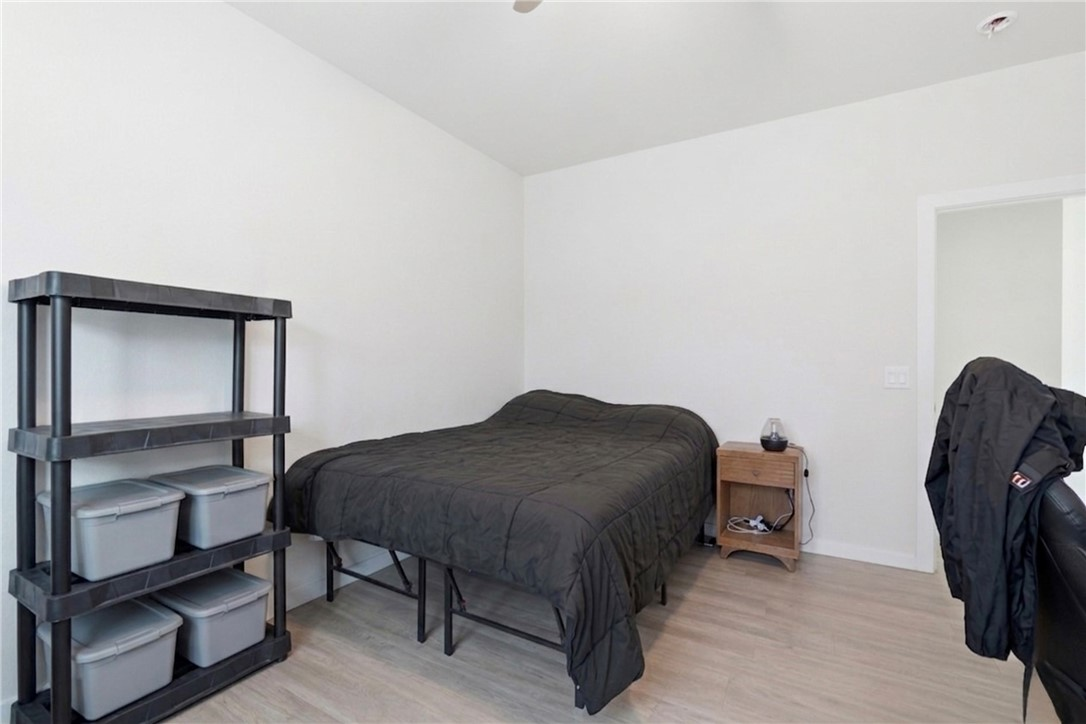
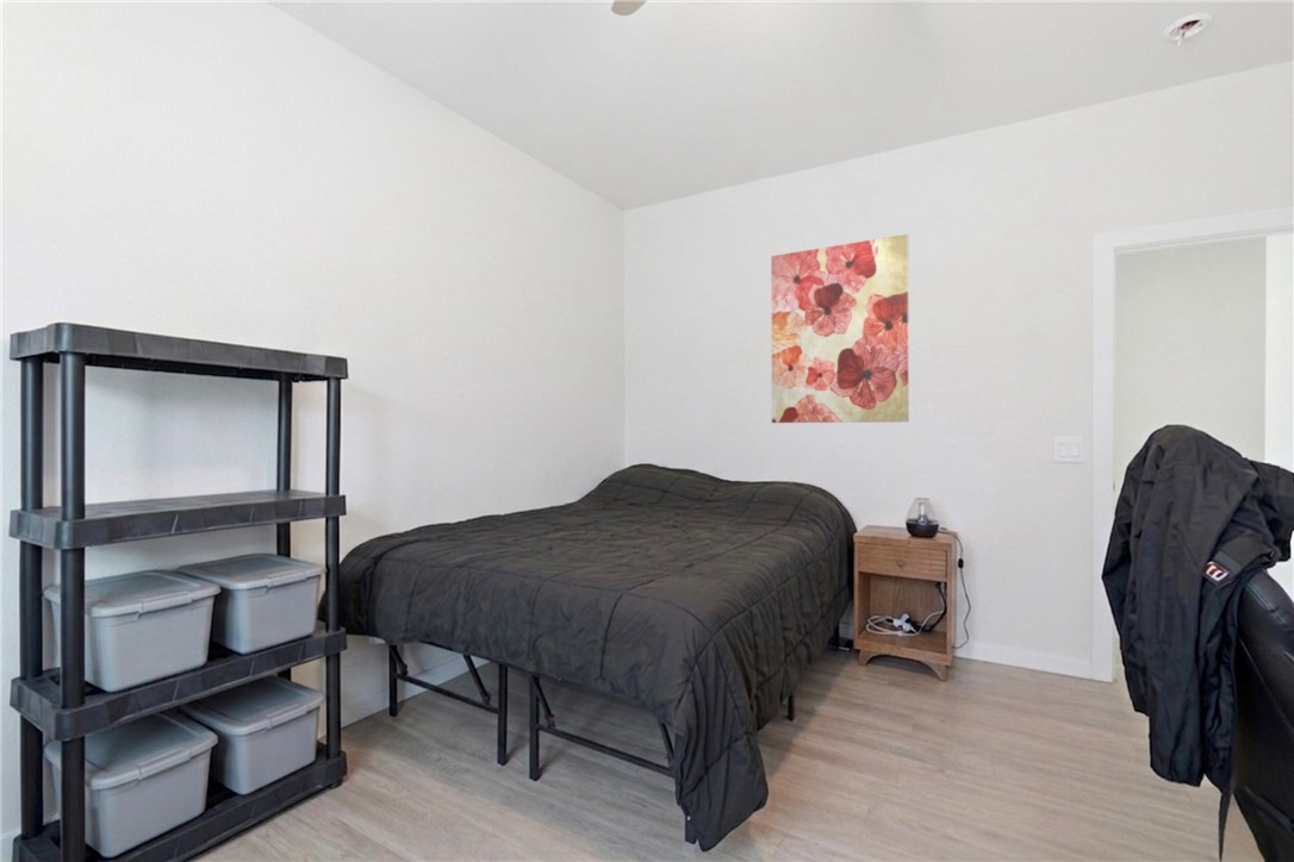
+ wall art (835, 333)
